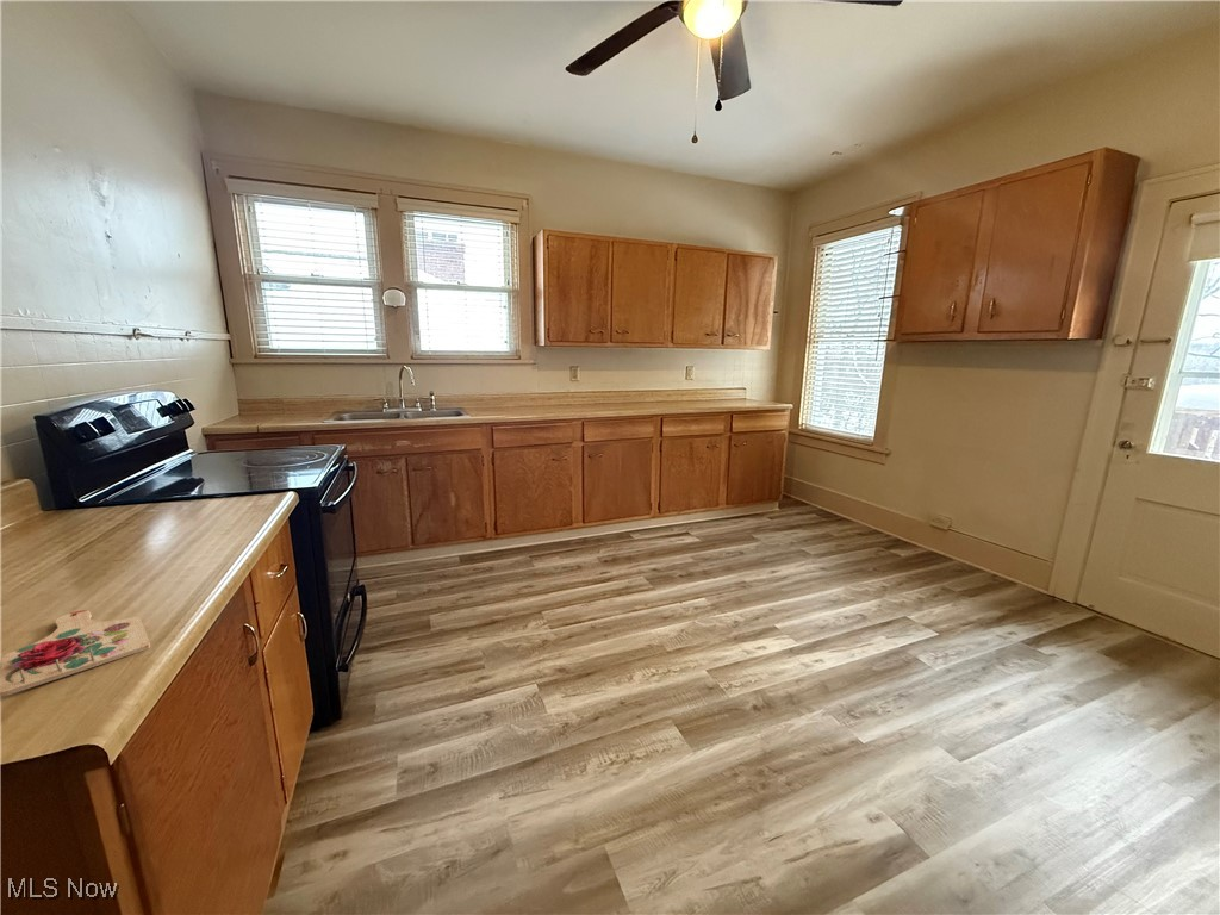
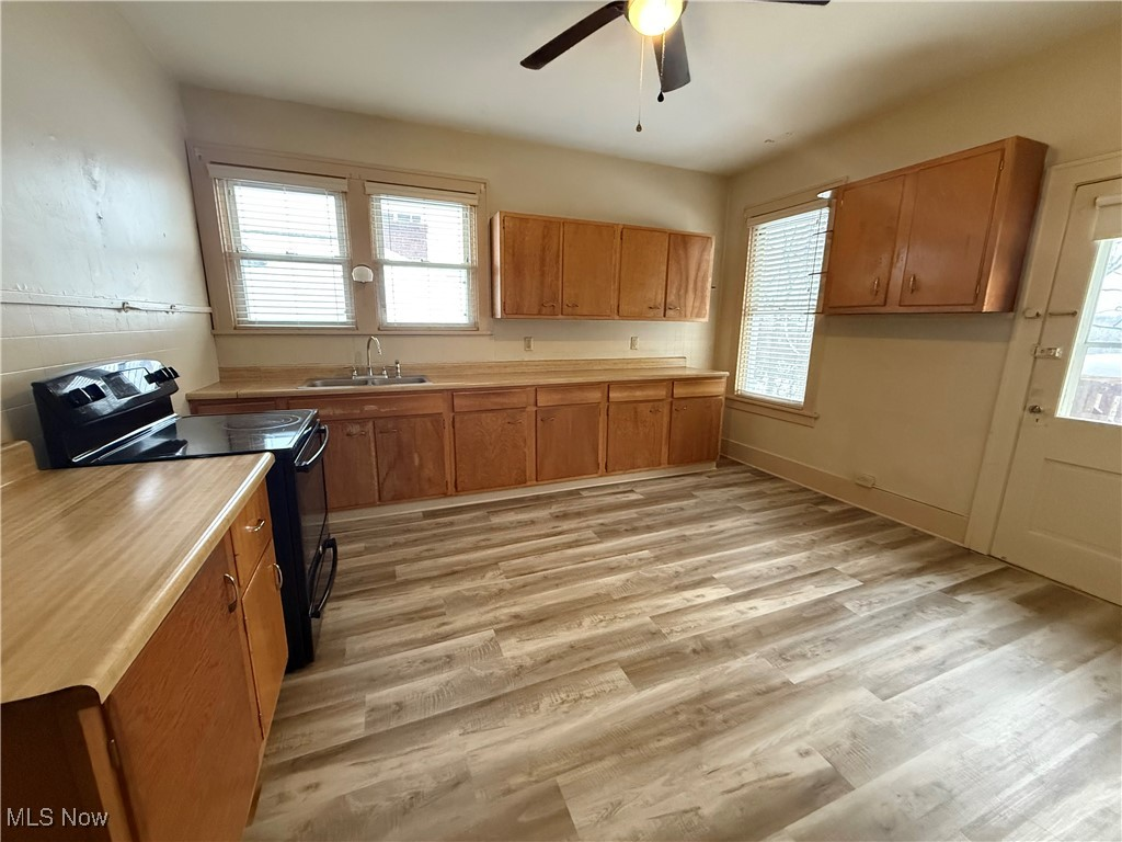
- cutting board (75, 633)
